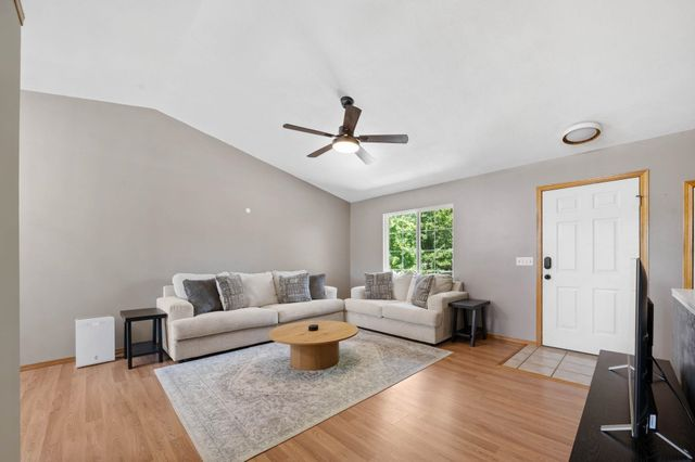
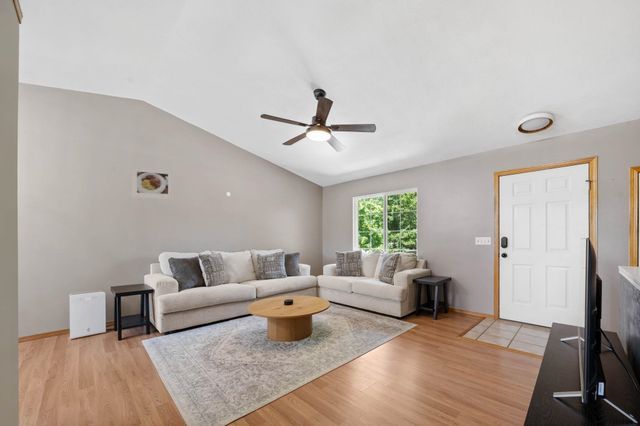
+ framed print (153, 183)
